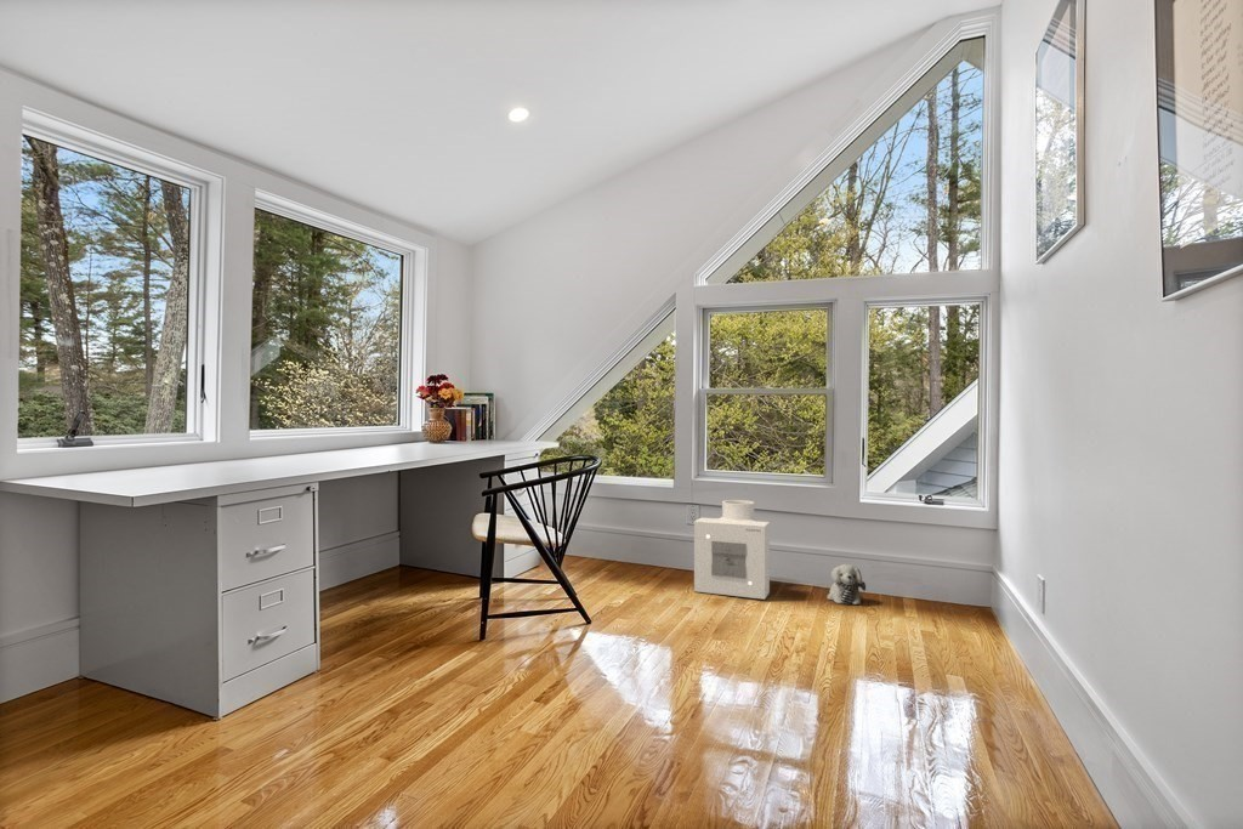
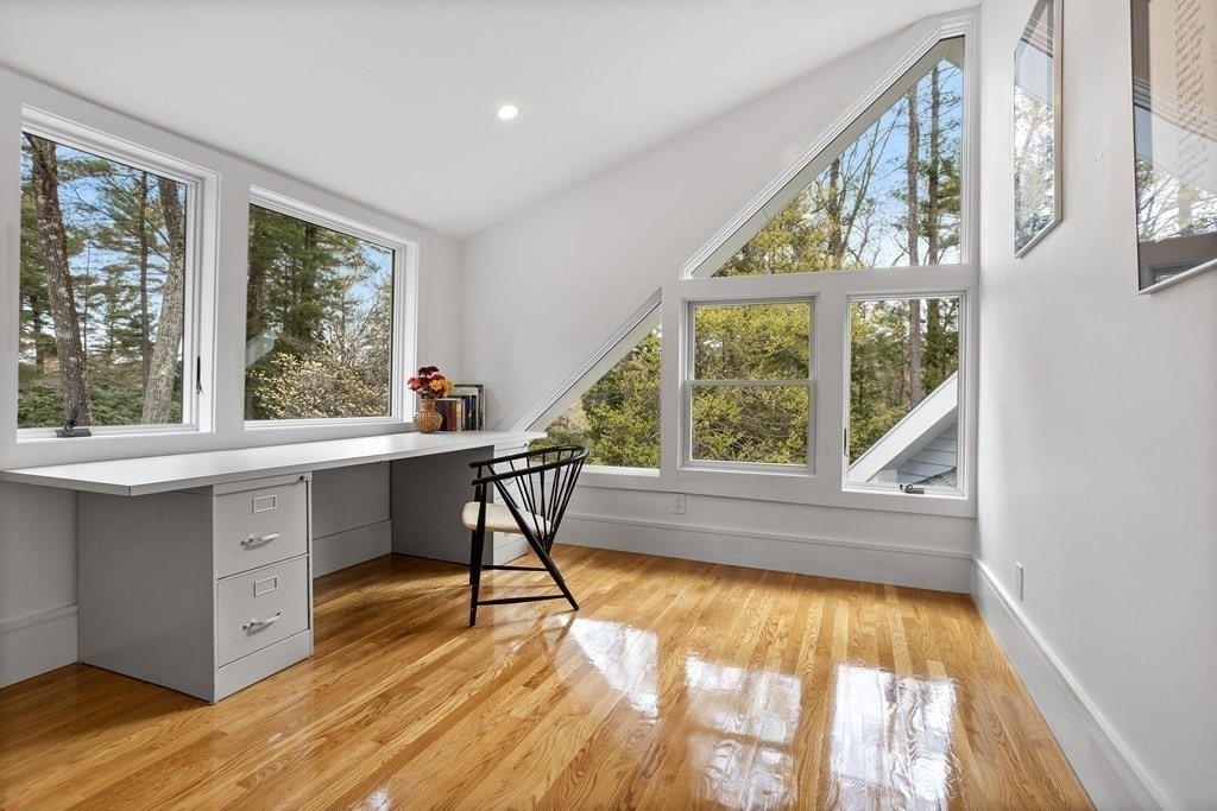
- air purifier (737, 544)
- plush toy (846, 579)
